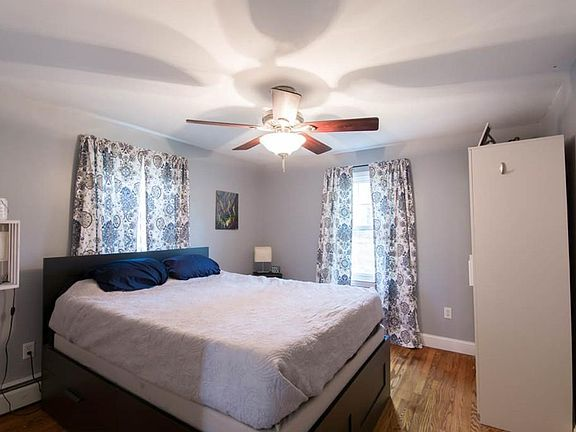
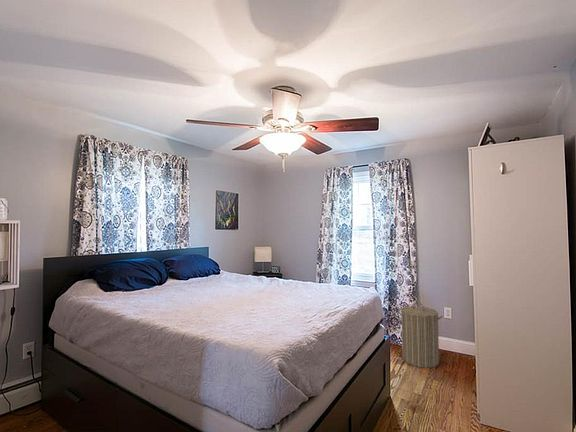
+ laundry hamper (419, 331)
